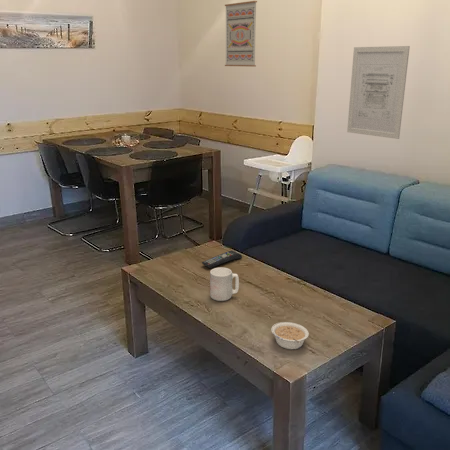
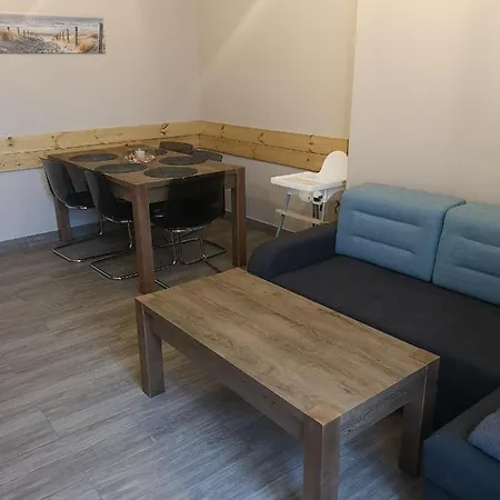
- legume (290, 336)
- wall art (240, 35)
- wall art (376, 92)
- mug (223, 283)
- remote control (222, 259)
